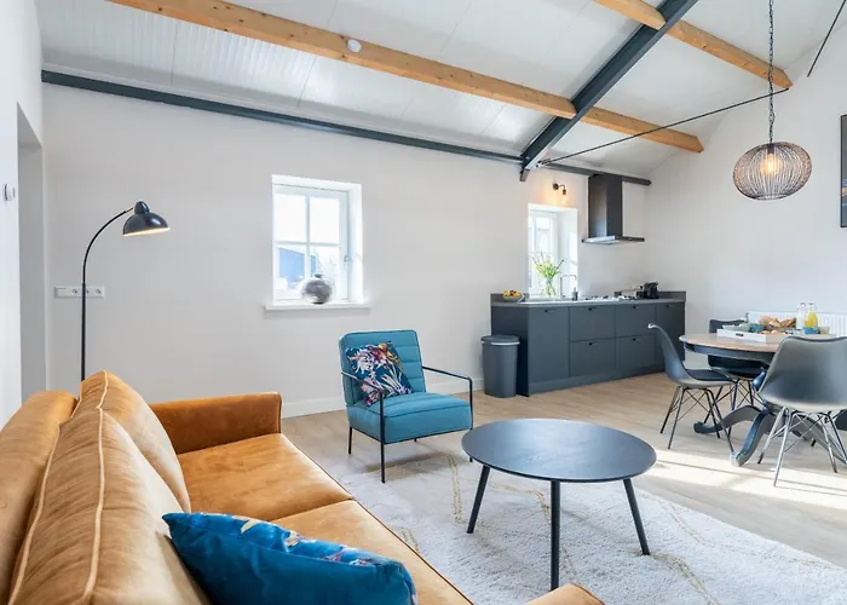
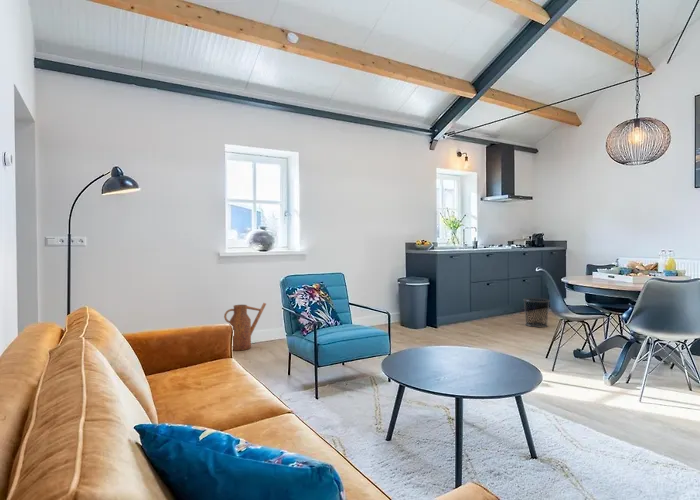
+ watering can (245, 325)
+ waste bin (537, 312)
